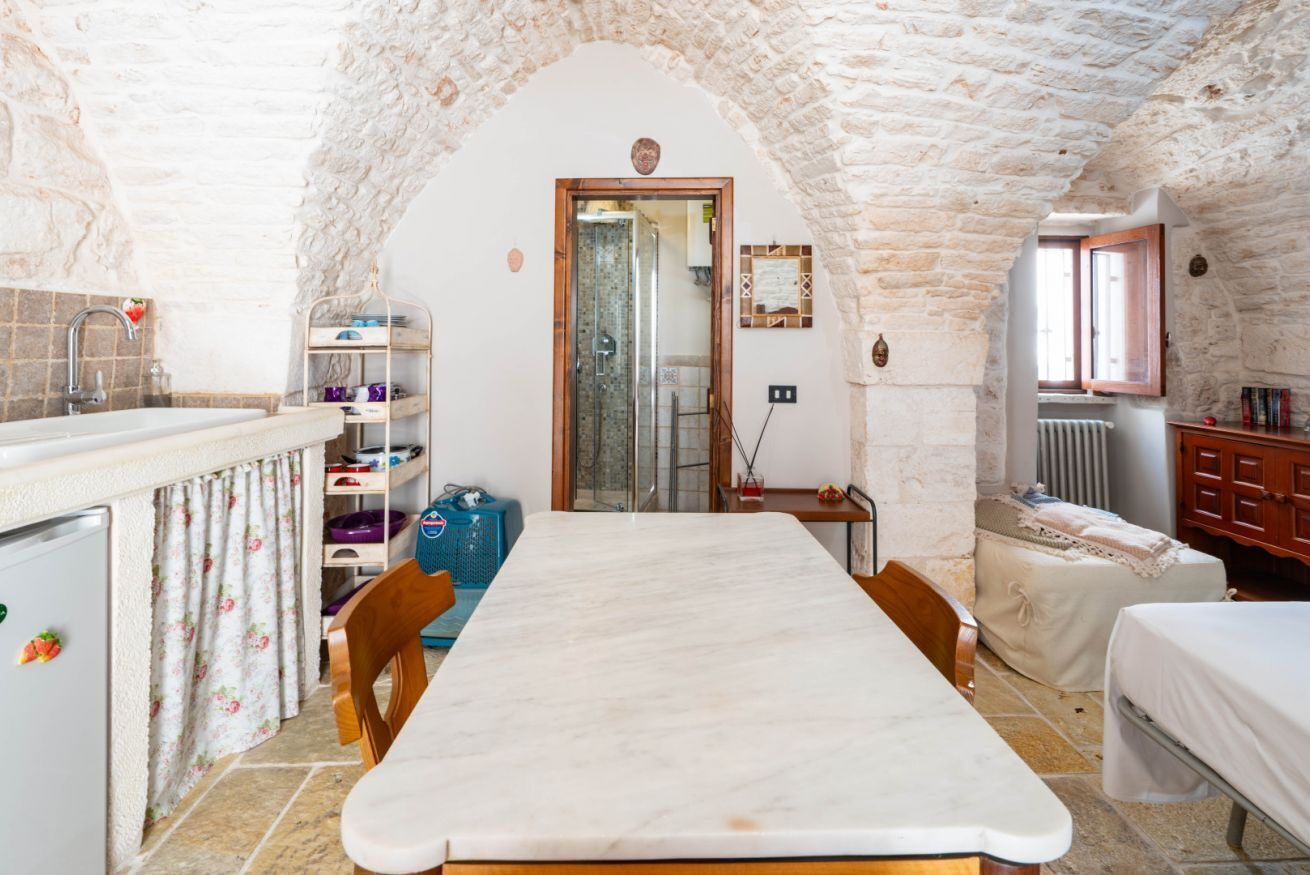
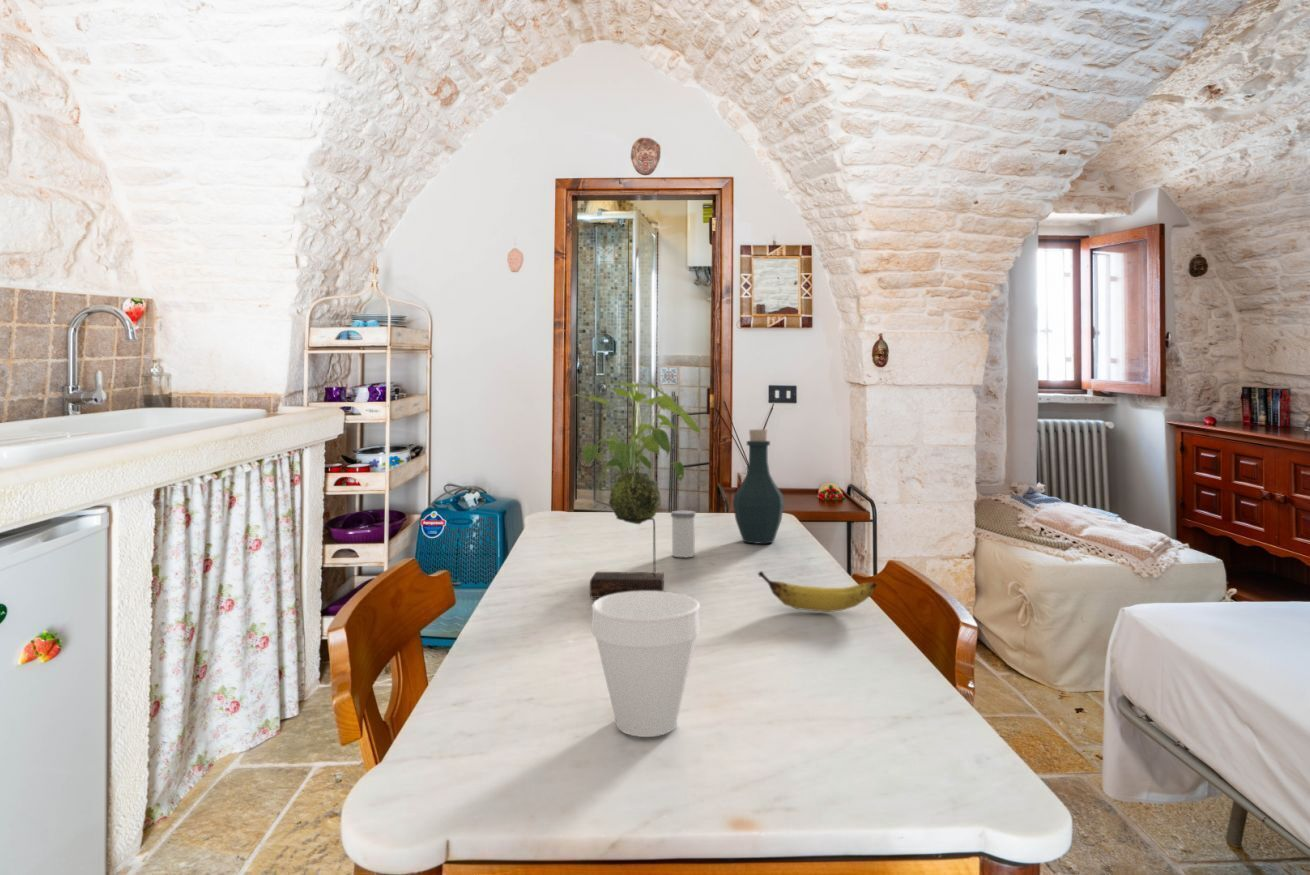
+ plant (635, 479)
+ bottle (758, 485)
+ cup (646, 663)
+ salt shaker (683, 533)
+ banana (816, 591)
